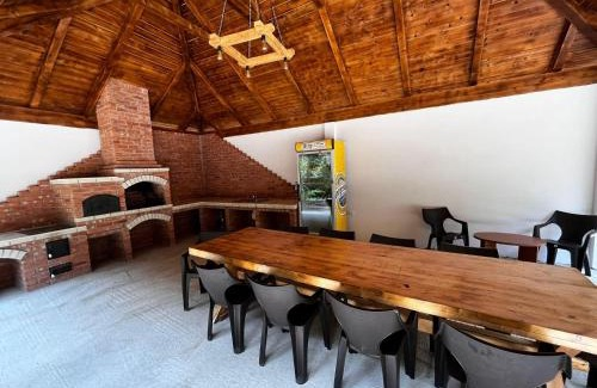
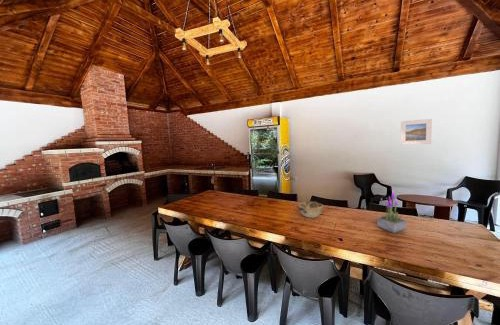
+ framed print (415, 132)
+ decorative bowl (310, 210)
+ potted plant (391, 209)
